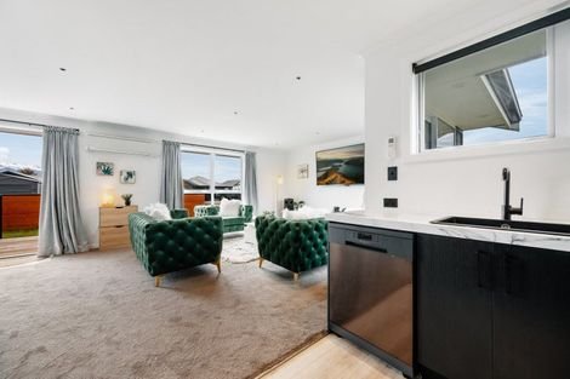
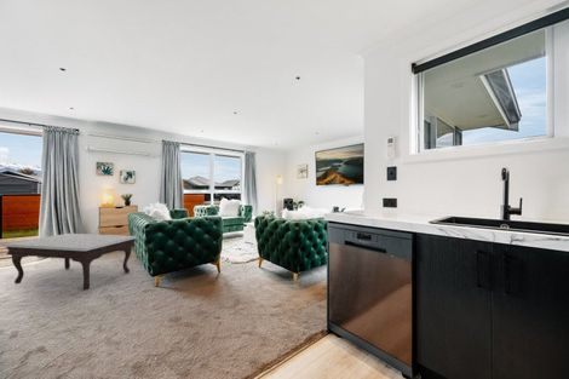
+ coffee table (75, 258)
